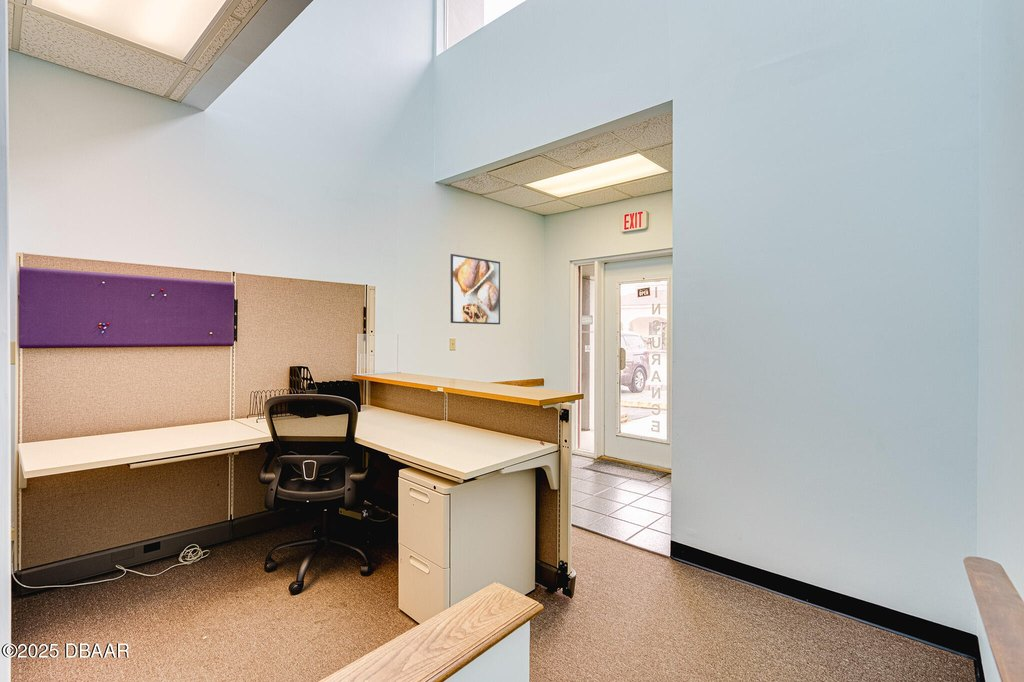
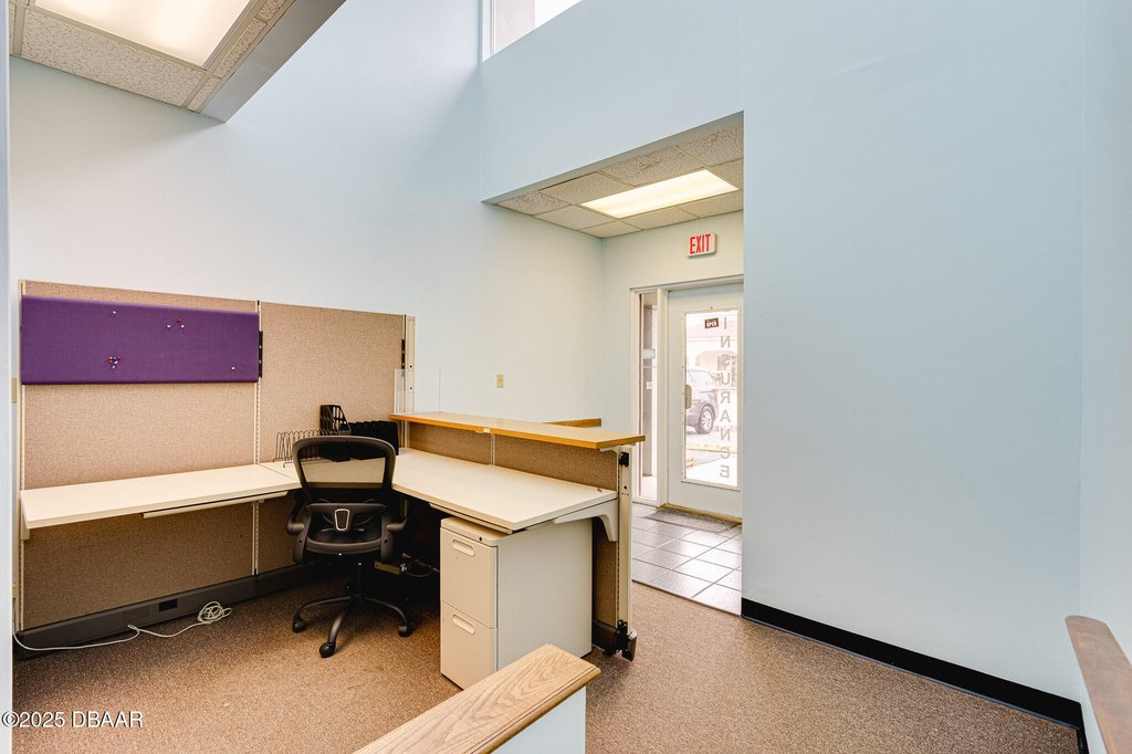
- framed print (476, 290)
